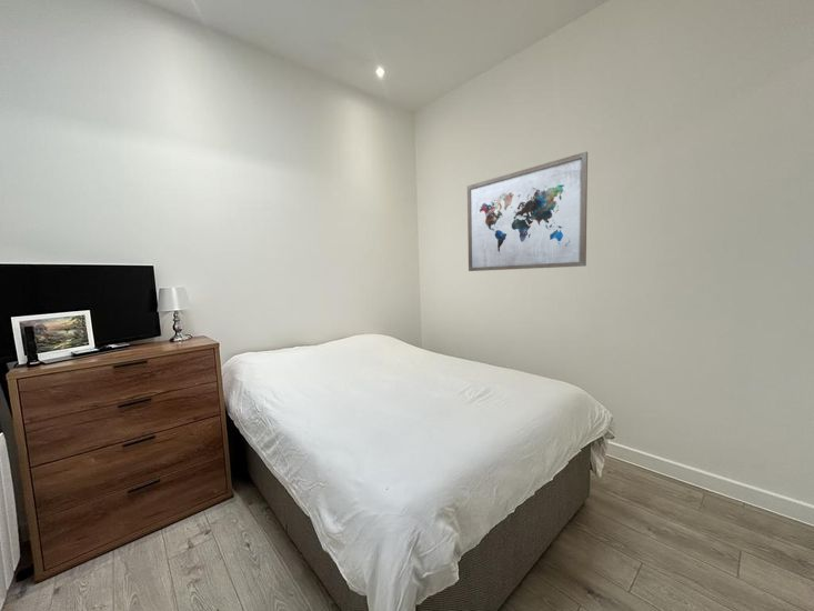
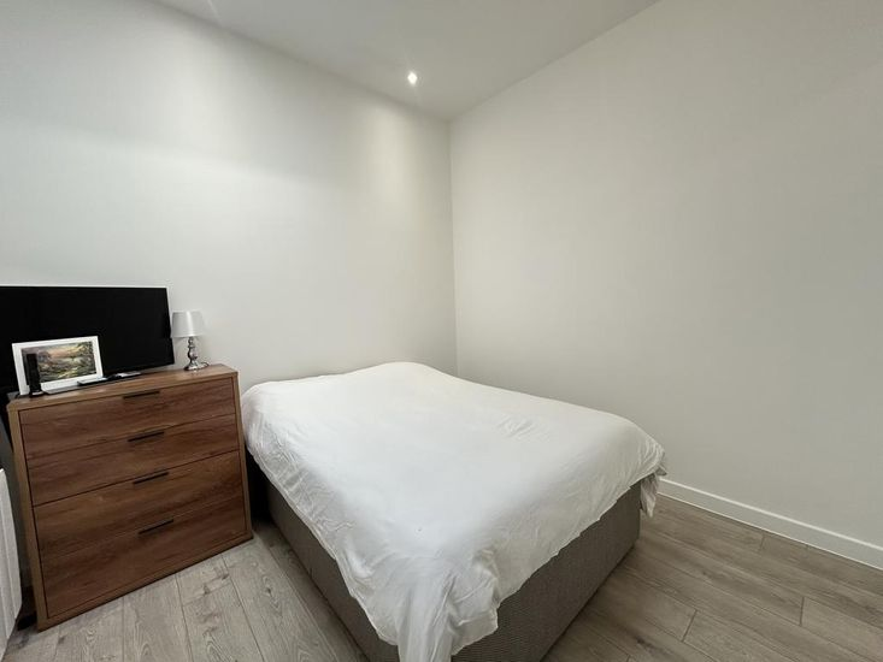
- wall art (519, 220)
